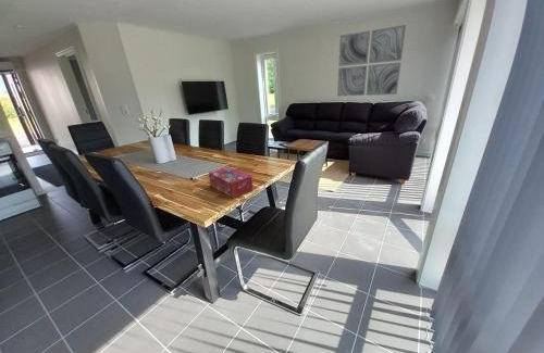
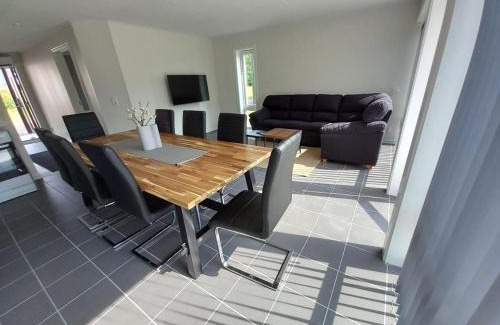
- wall art (367, 63)
- tissue box (230, 180)
